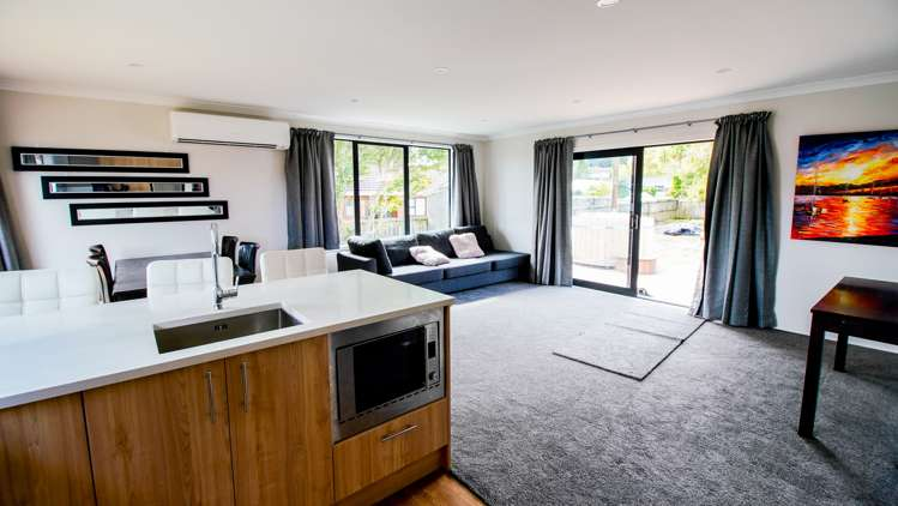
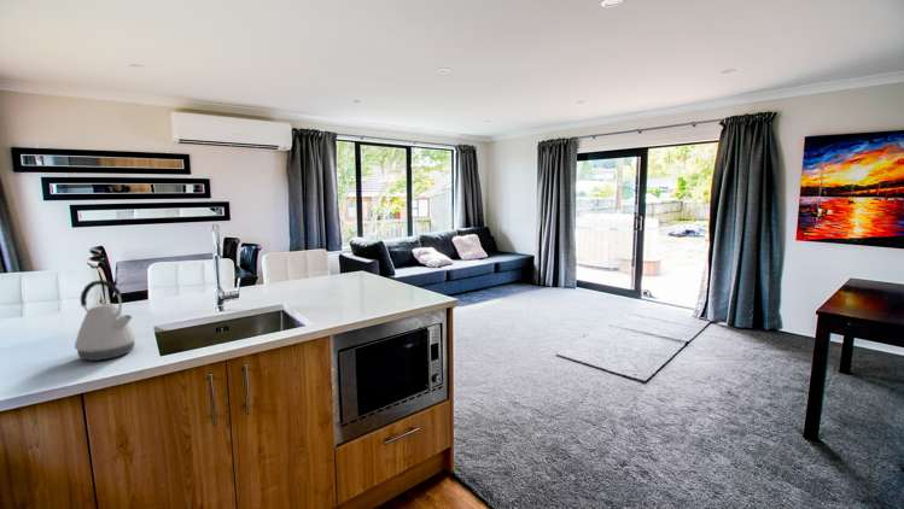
+ kettle (105, 317)
